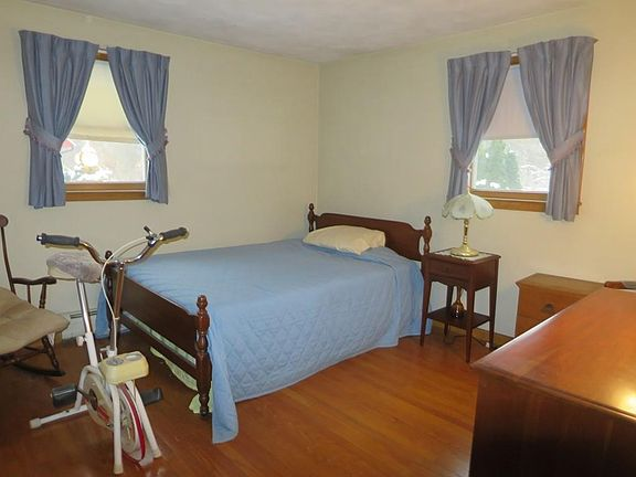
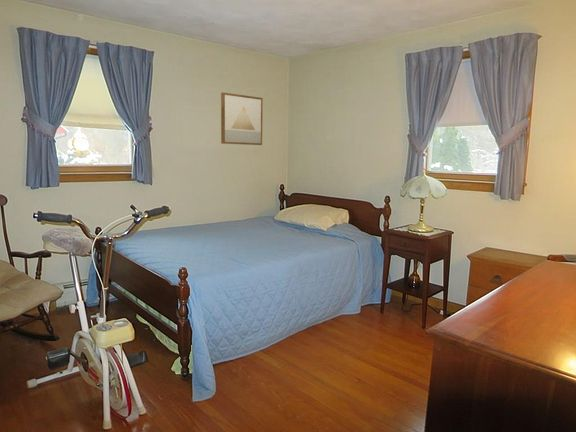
+ wall art (242, 120)
